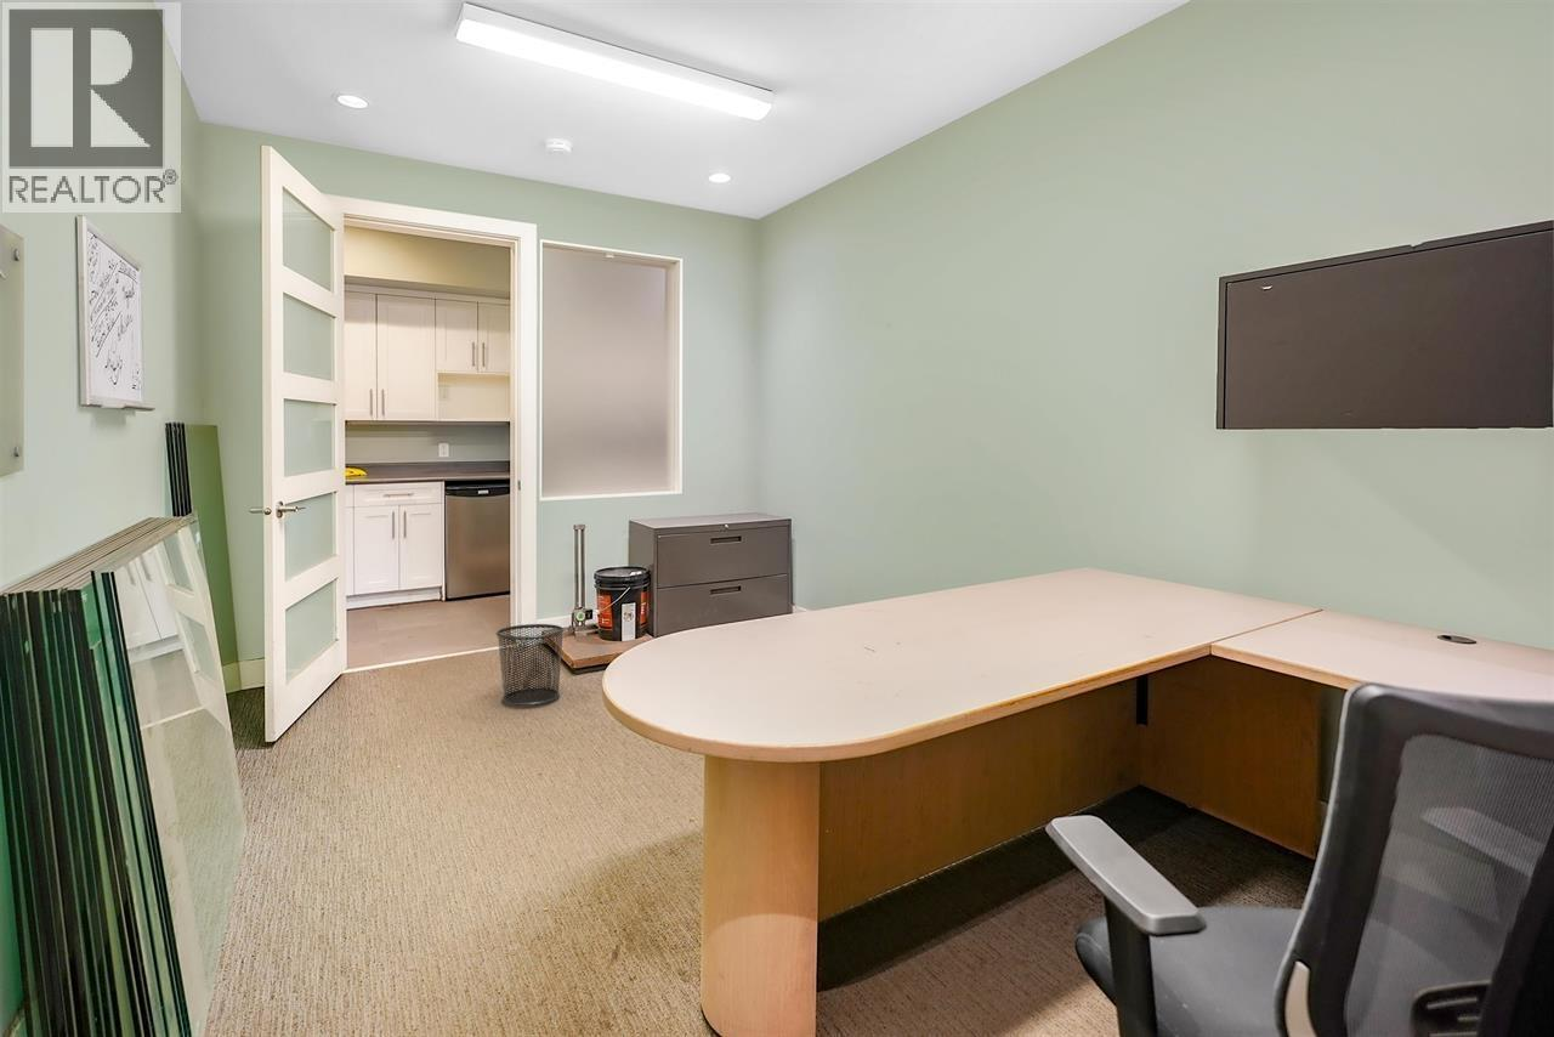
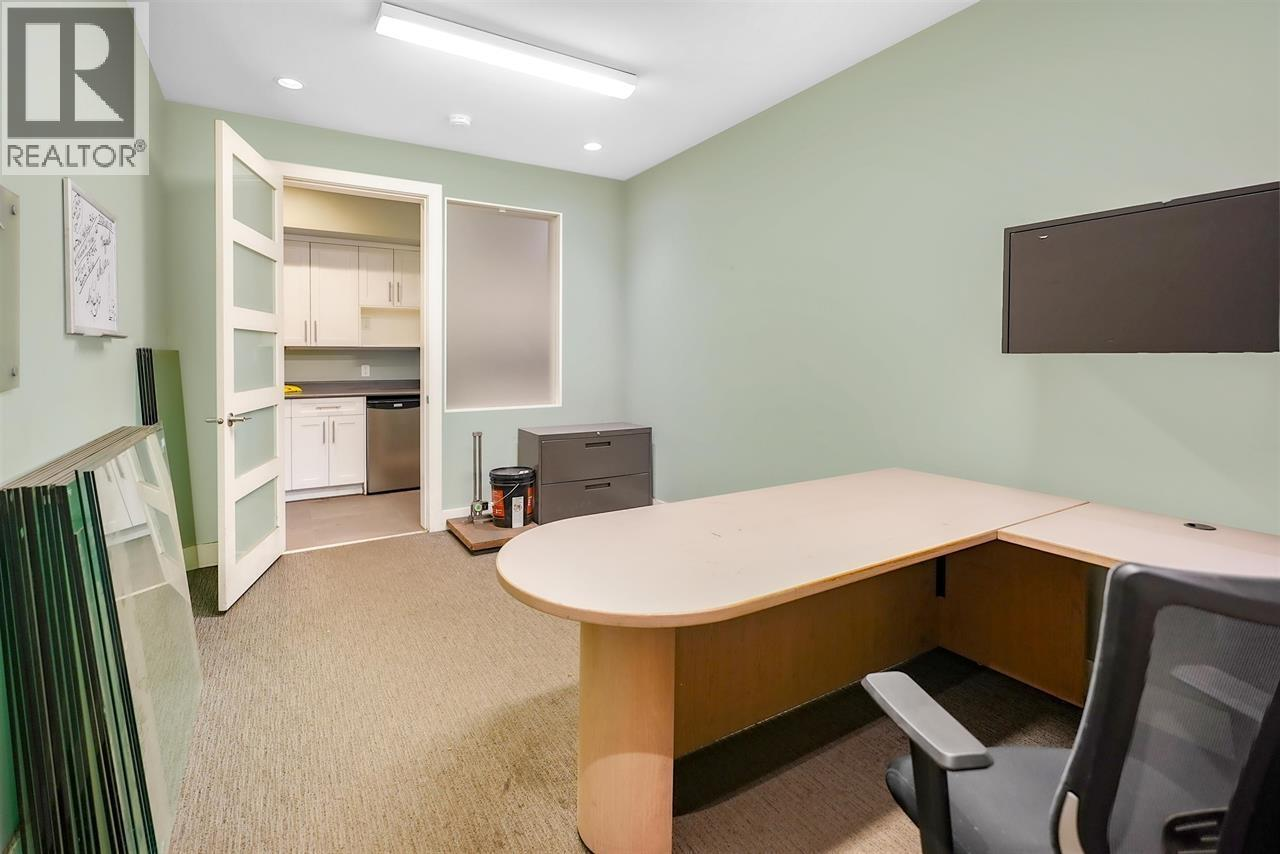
- waste bin (531, 663)
